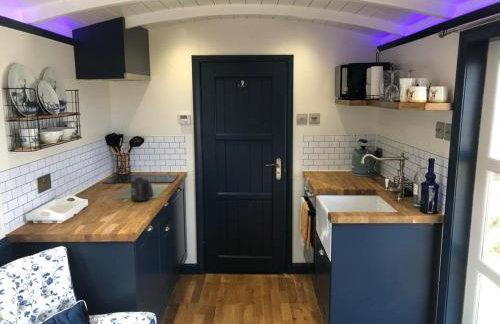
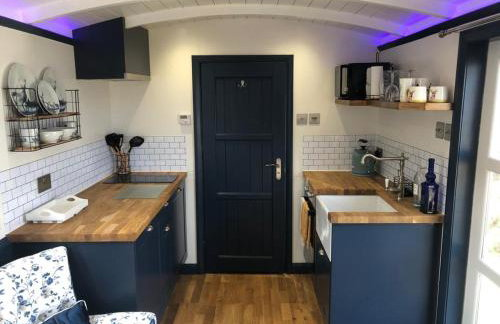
- mug (143, 189)
